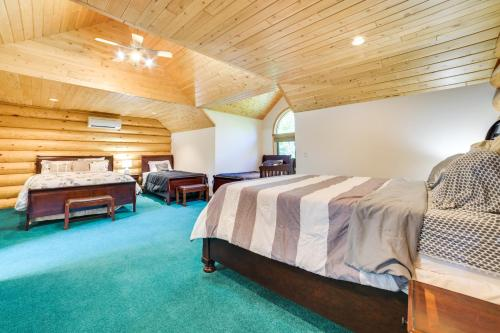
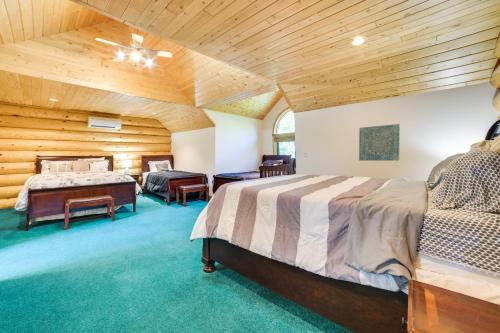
+ wall art (378, 143)
